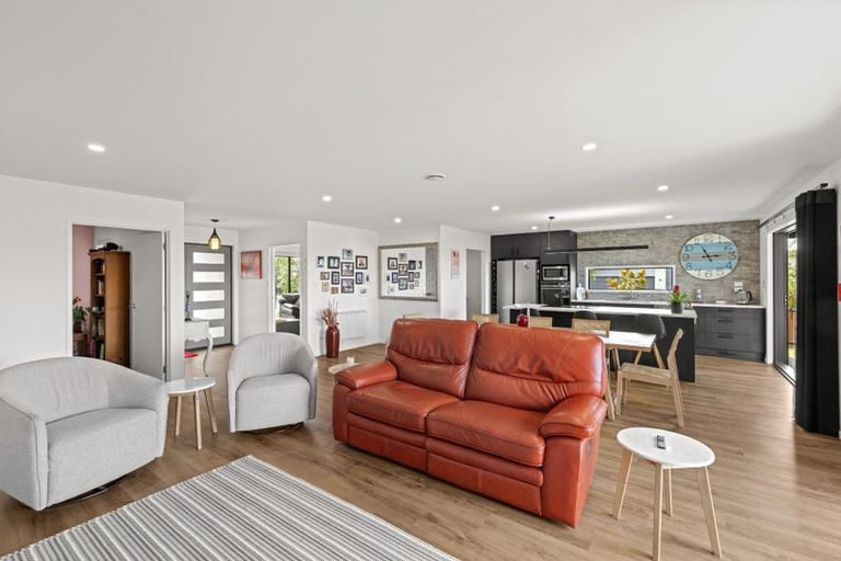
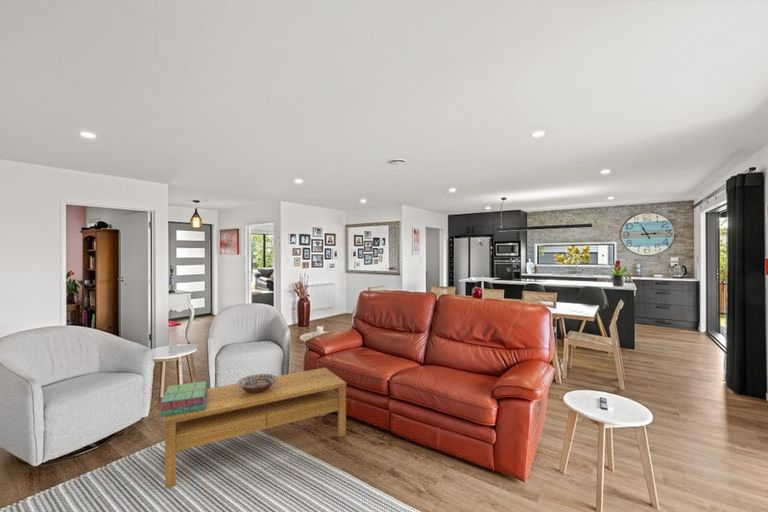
+ coffee table (260, 416)
+ decorative bowl (257, 384)
+ stack of books (185, 397)
